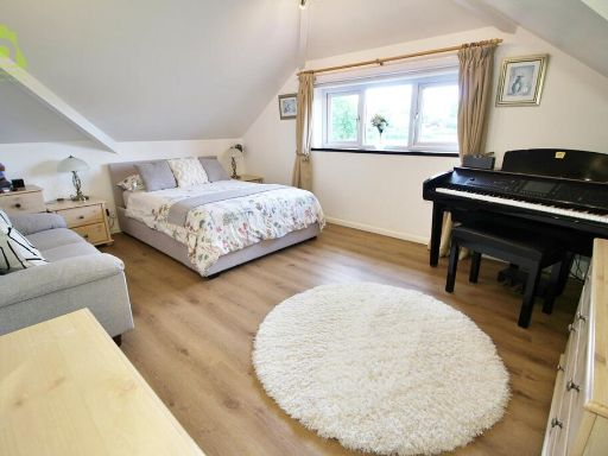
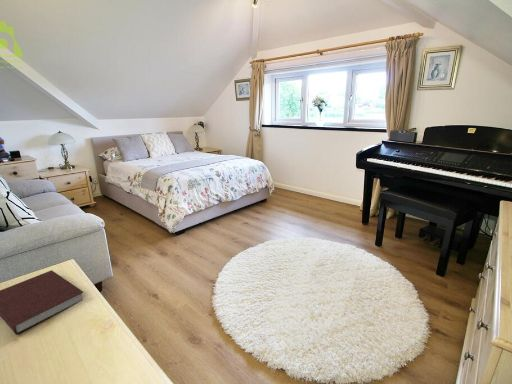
+ notebook (36, 297)
